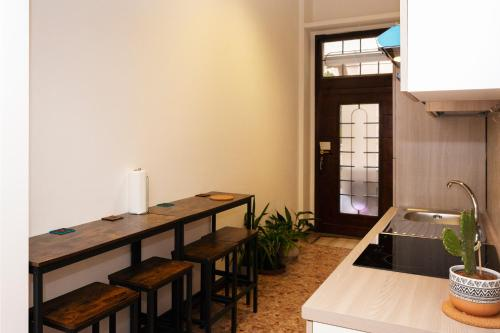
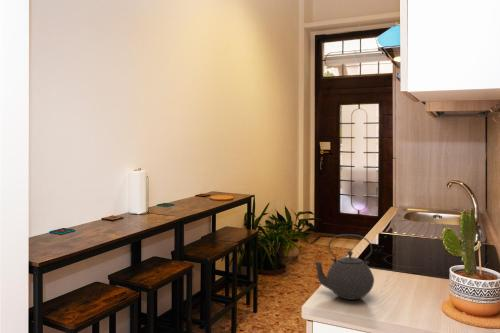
+ kettle (343, 264)
